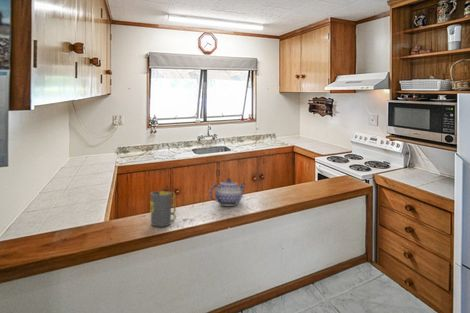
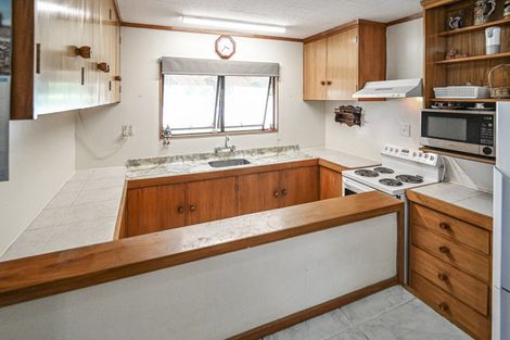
- teapot (228, 191)
- mug (163, 207)
